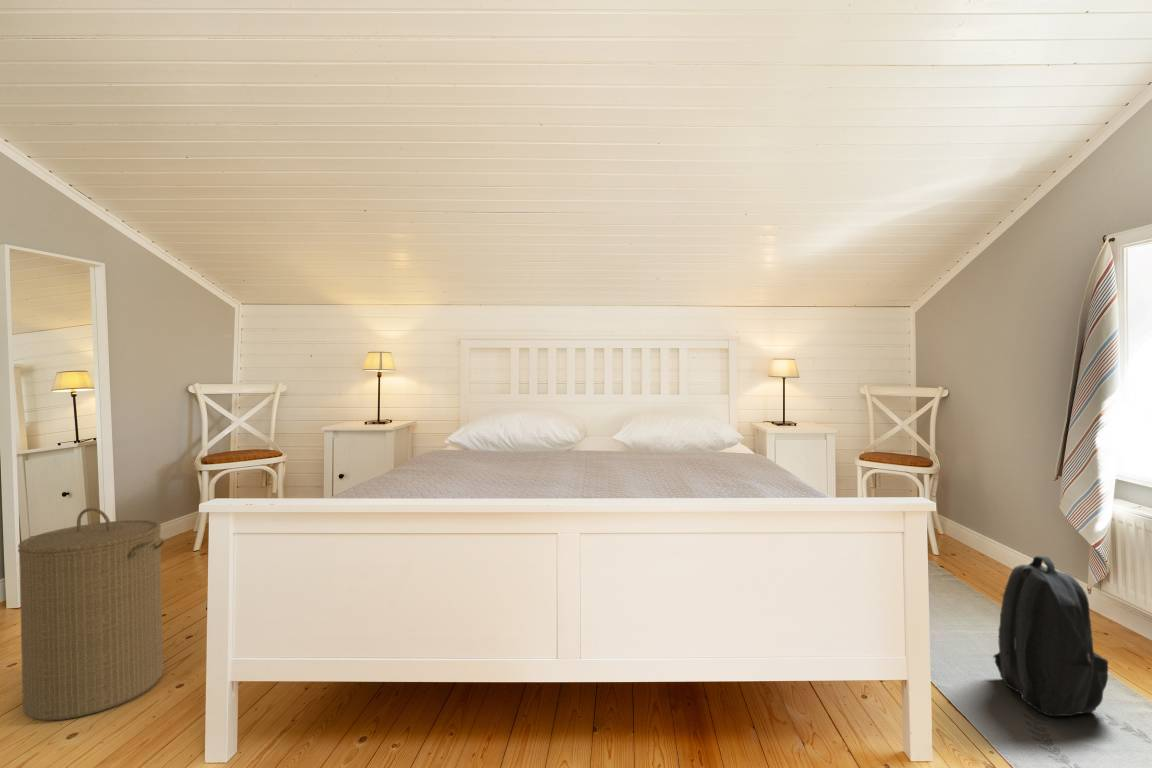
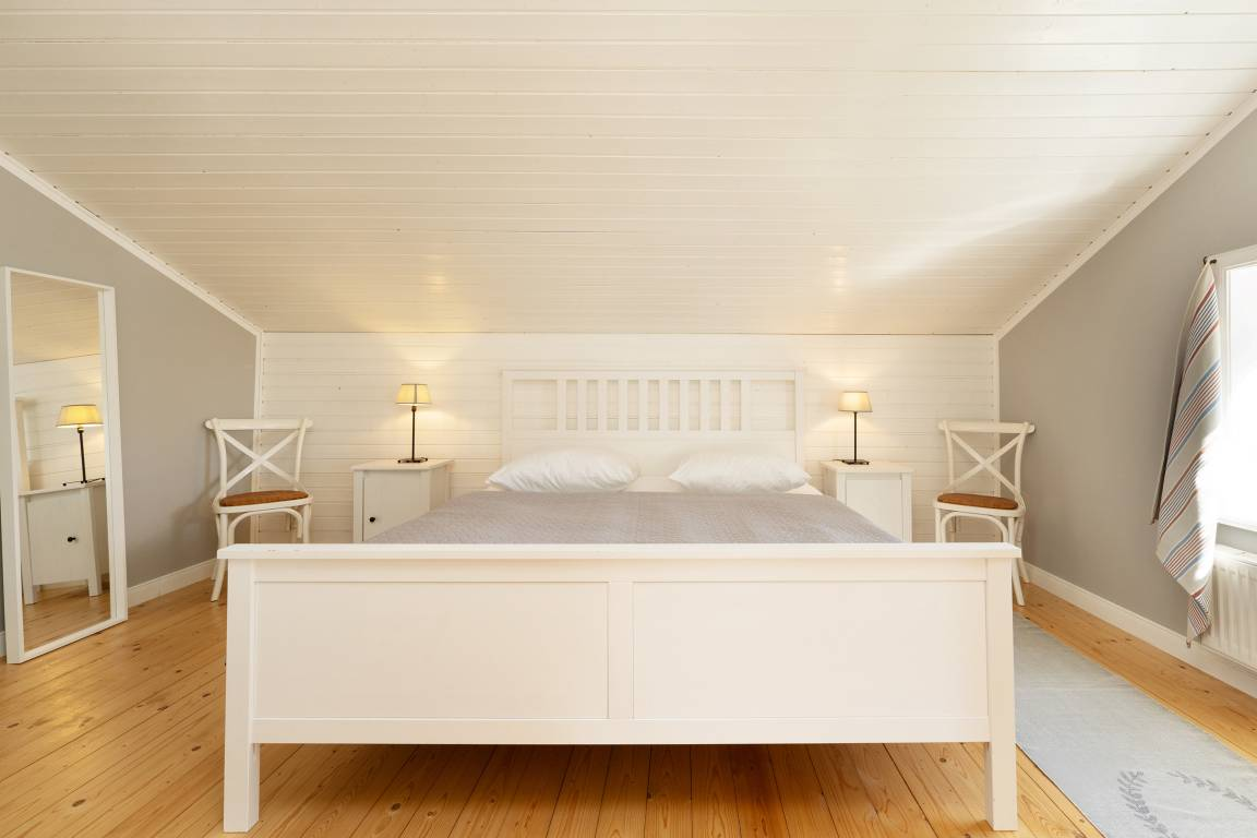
- backpack (1045, 627)
- laundry hamper (95, 599)
